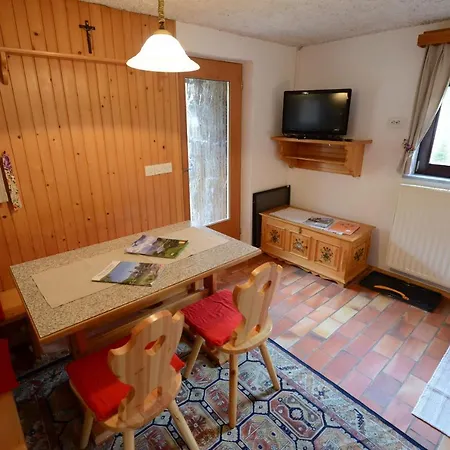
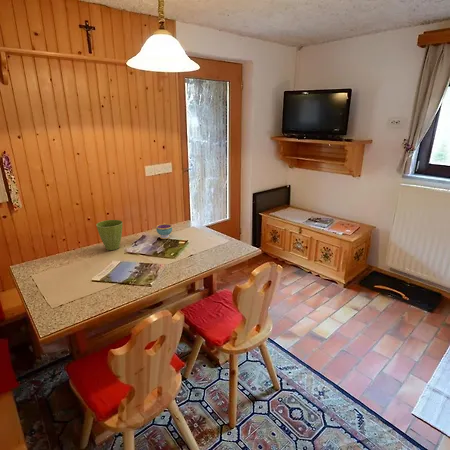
+ teacup (165, 231)
+ flower pot (110, 235)
